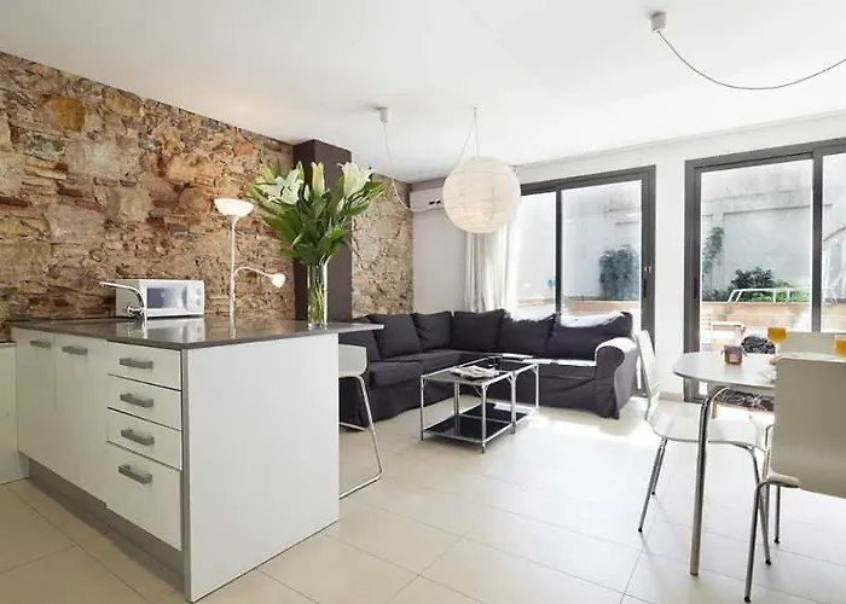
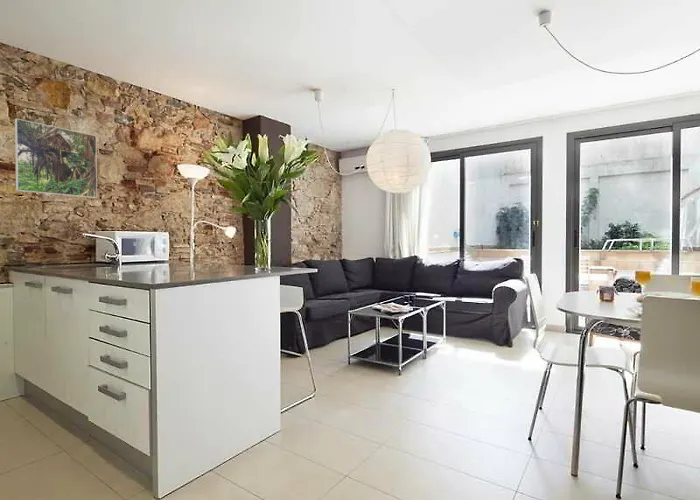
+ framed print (58, 161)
